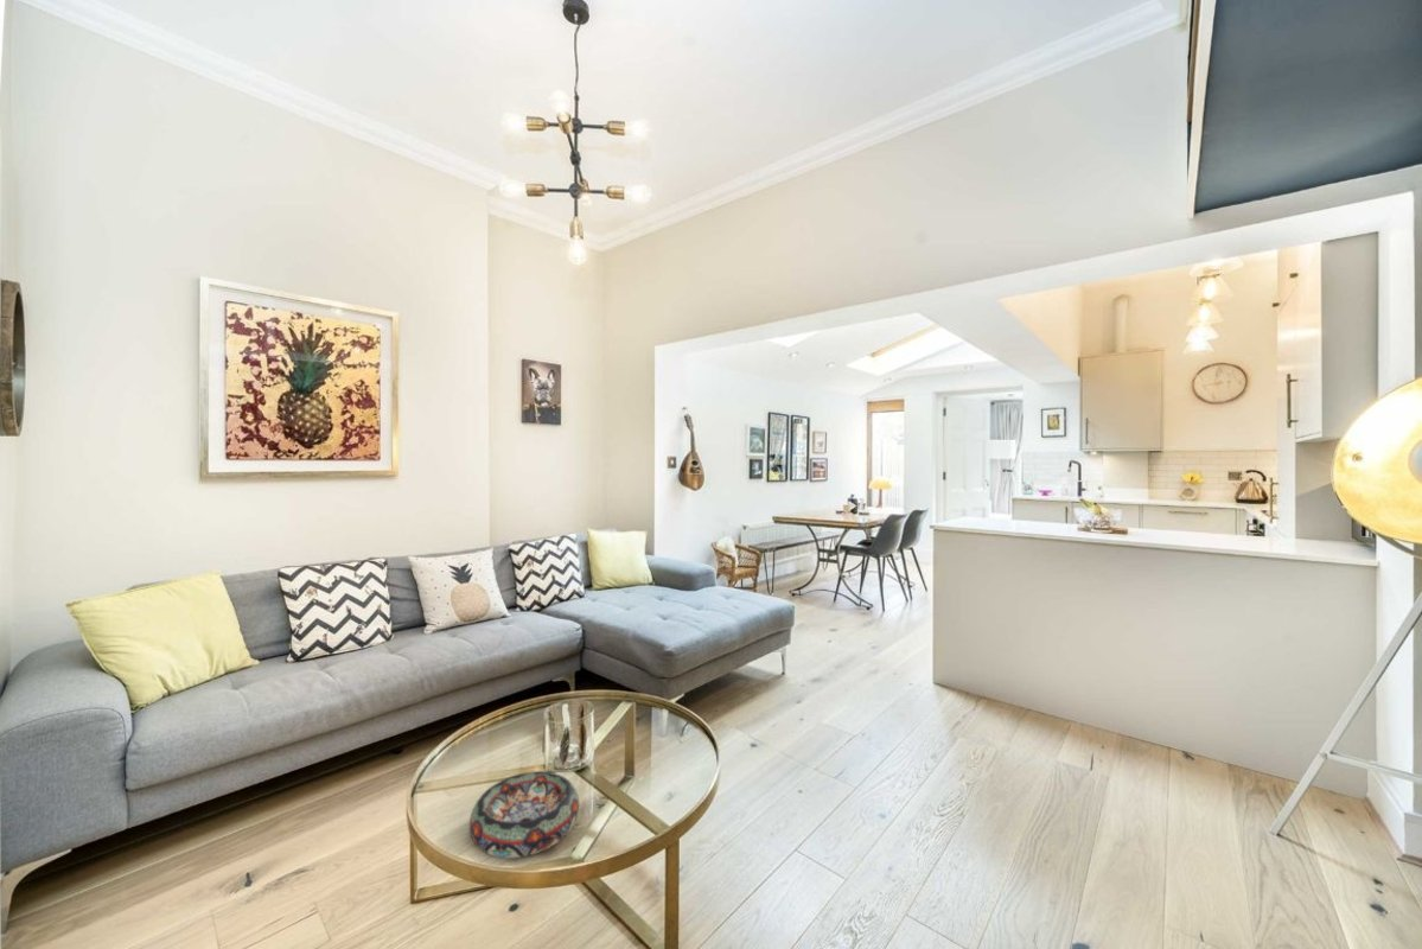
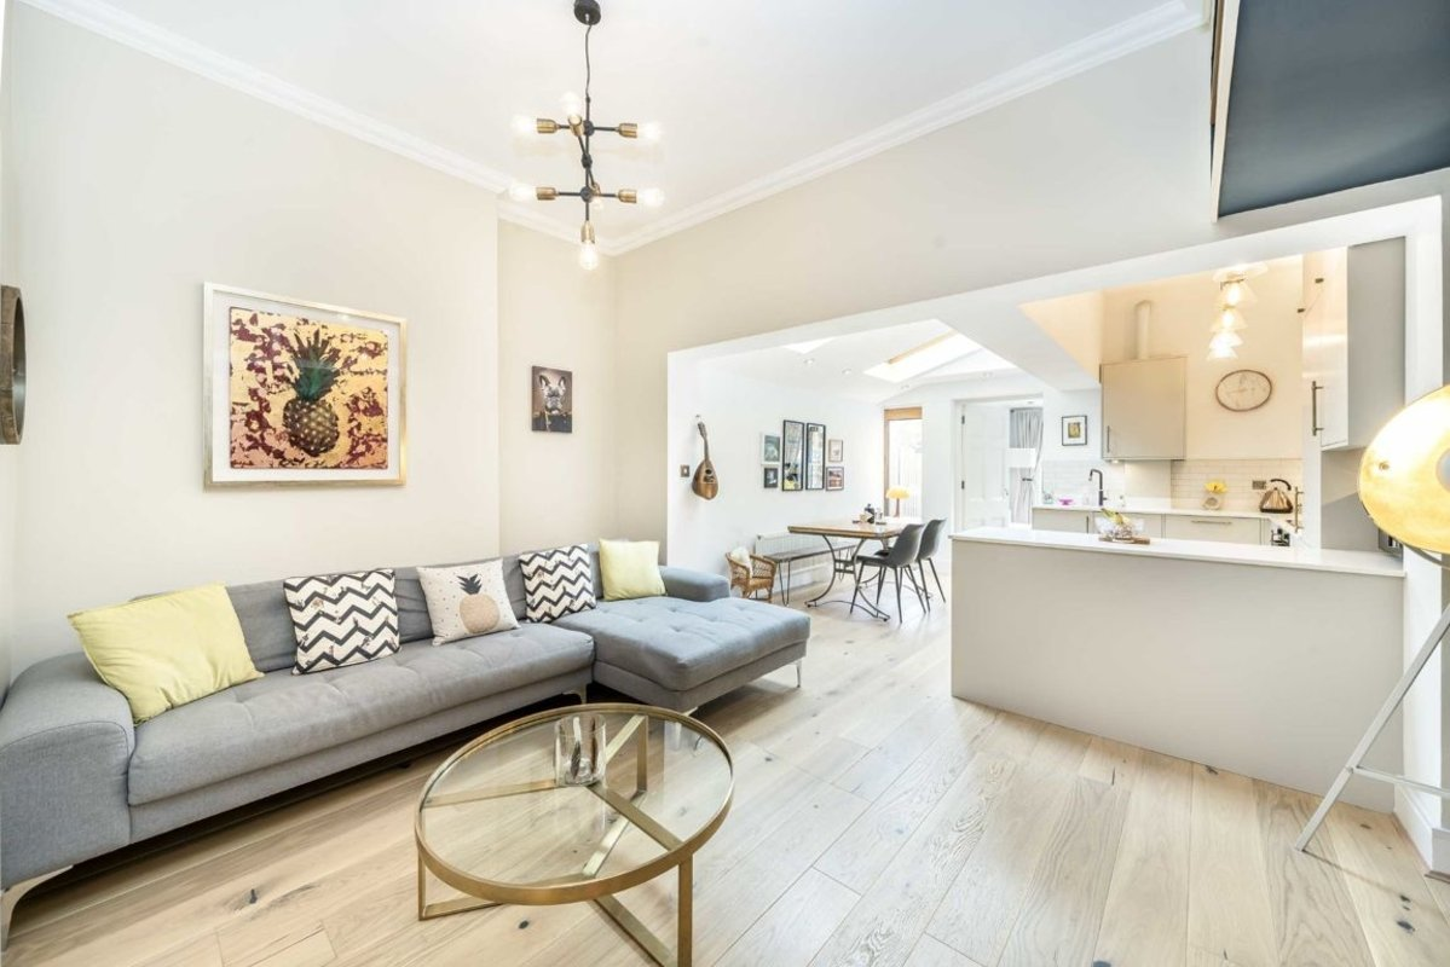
- decorative bowl (525, 811)
